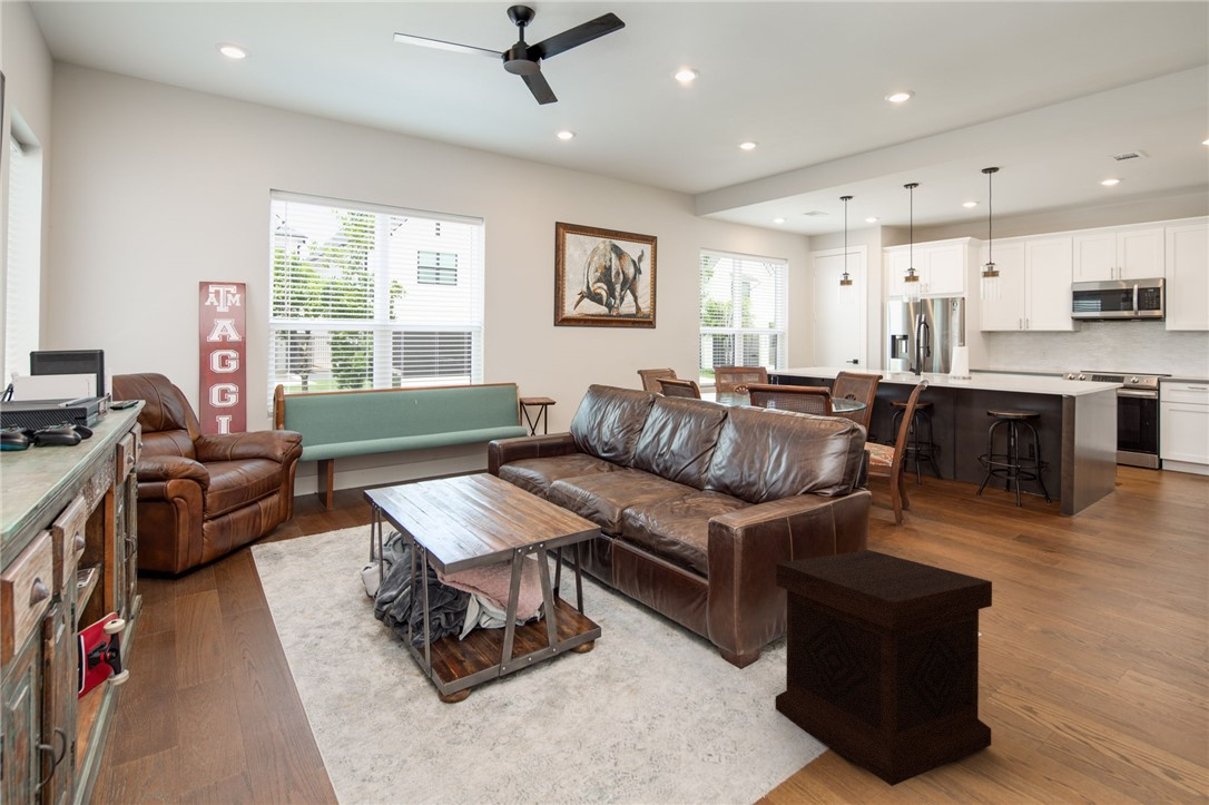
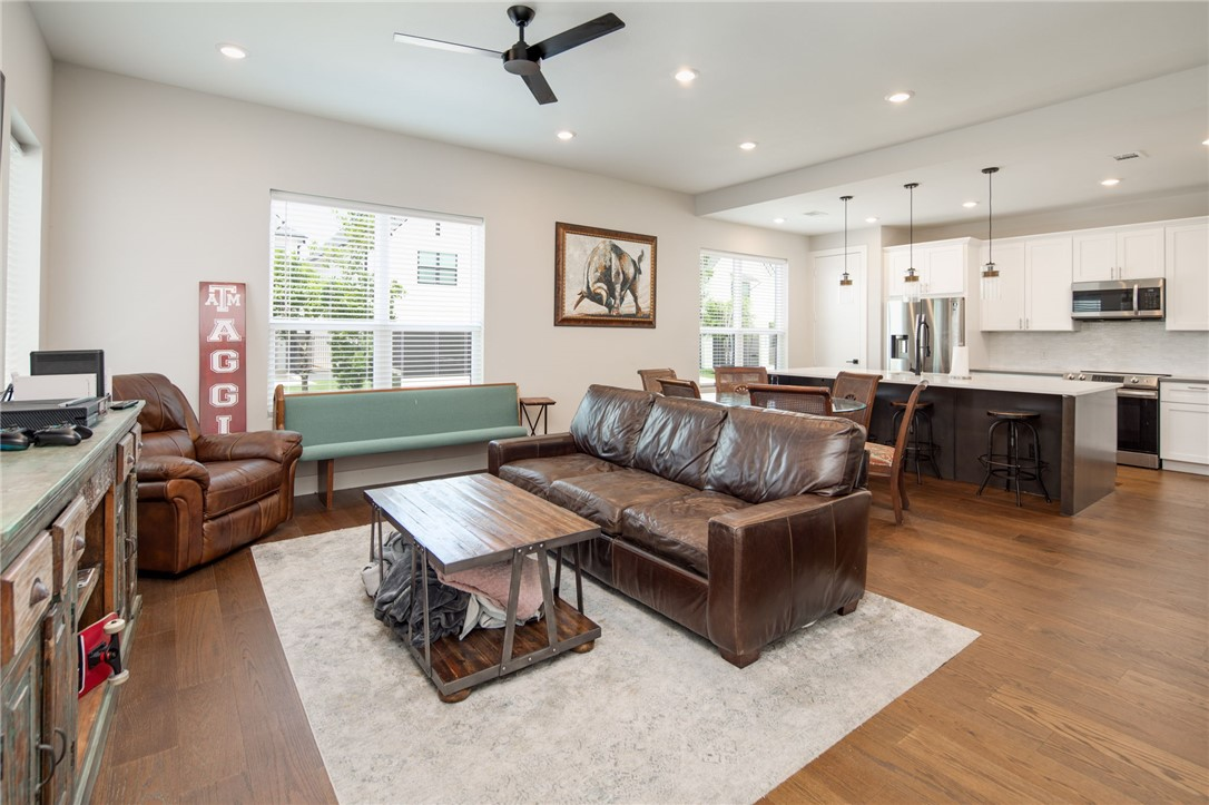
- side table (877, 649)
